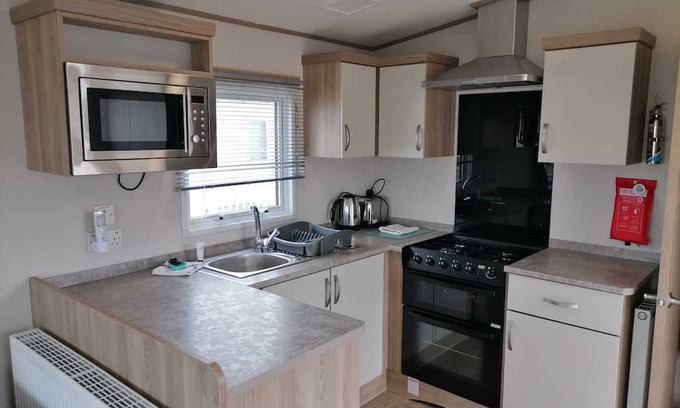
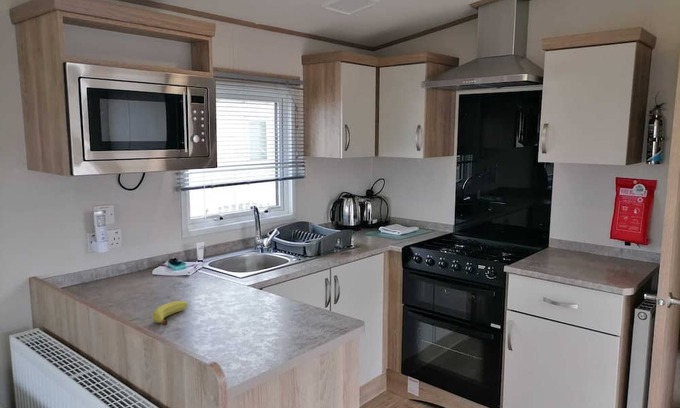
+ fruit (172, 311)
